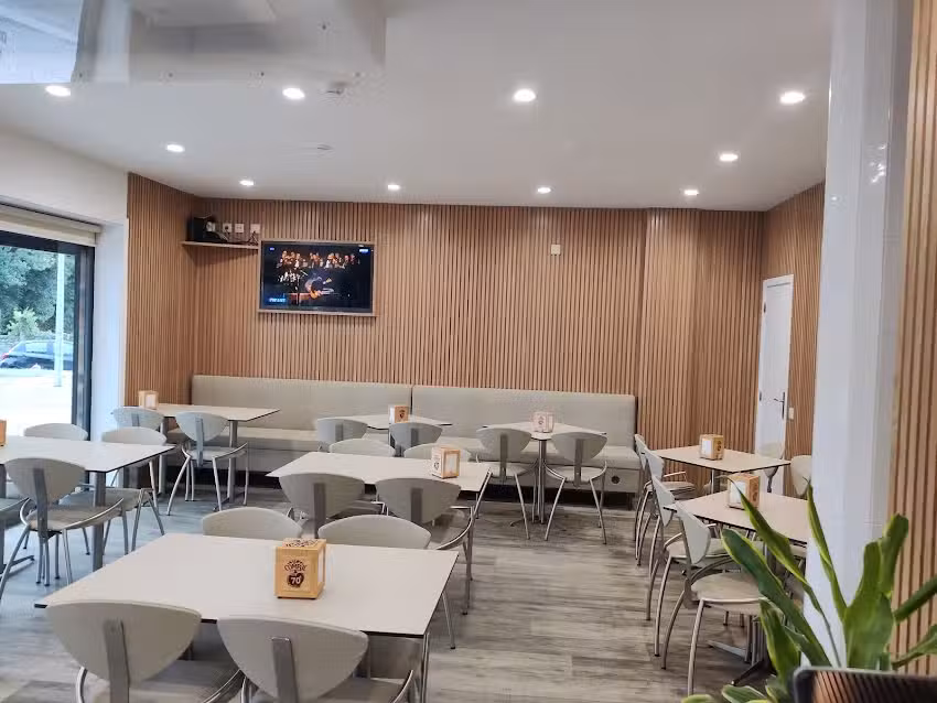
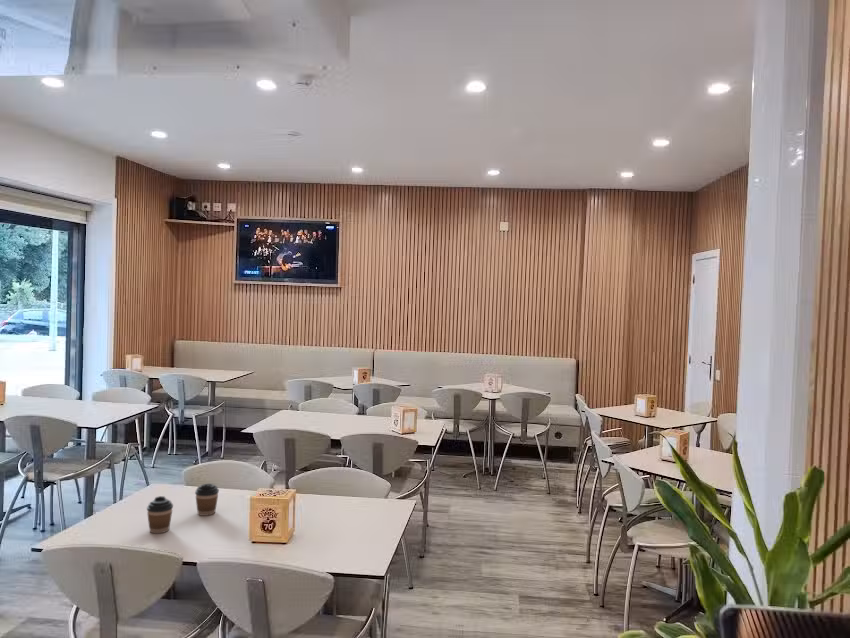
+ coffee cup (206, 498)
+ coffee cup (159, 514)
